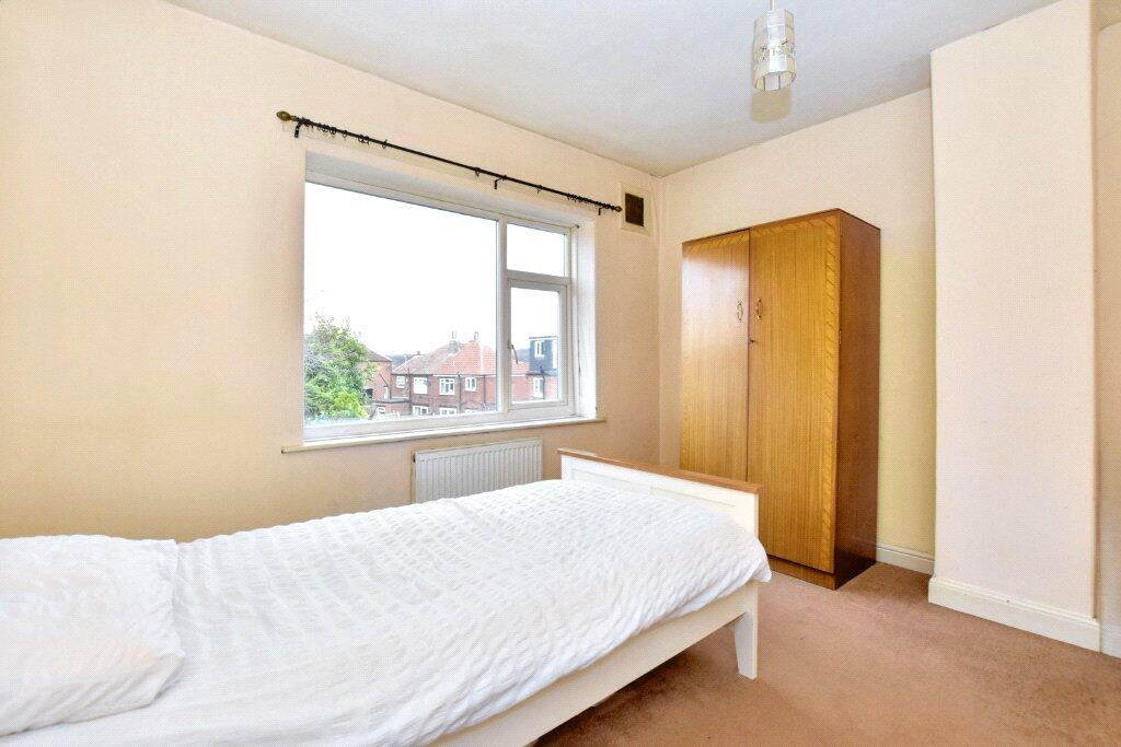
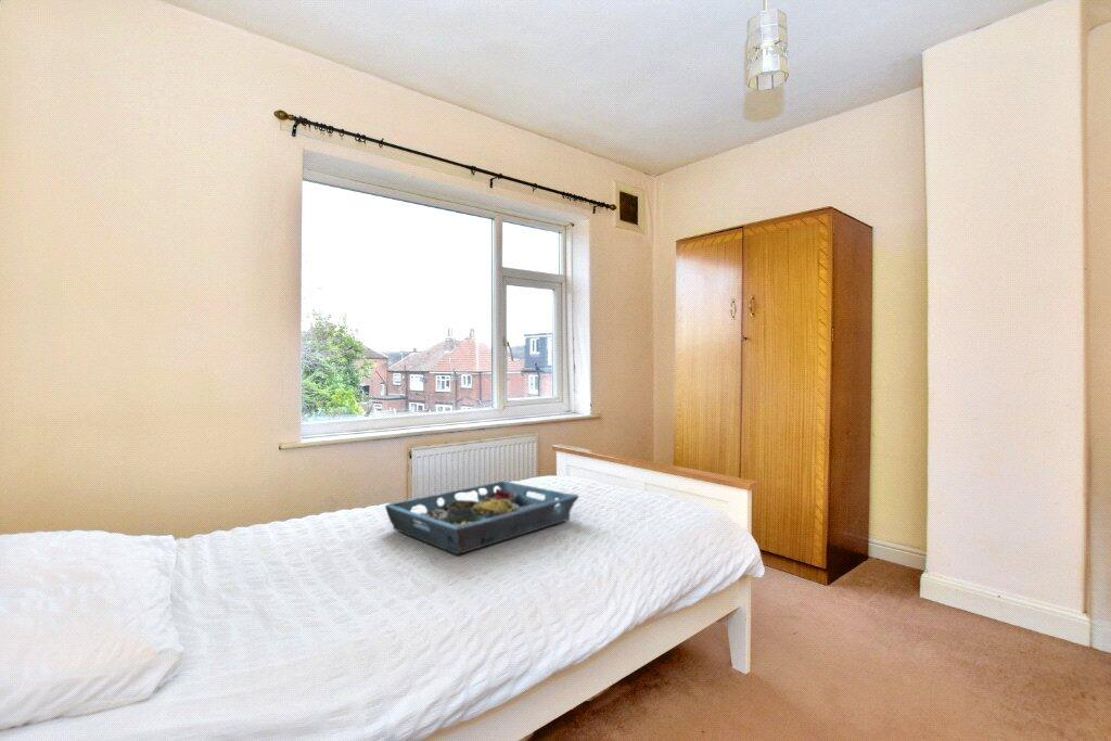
+ serving tray (485, 510)
